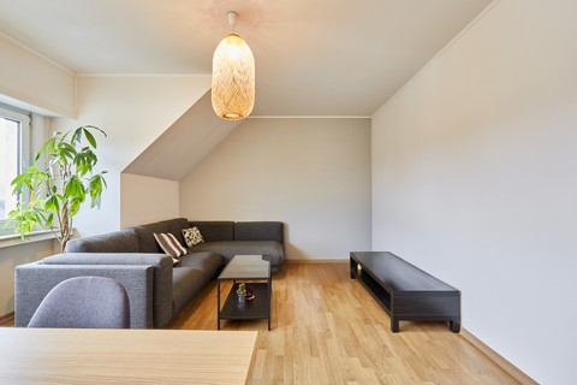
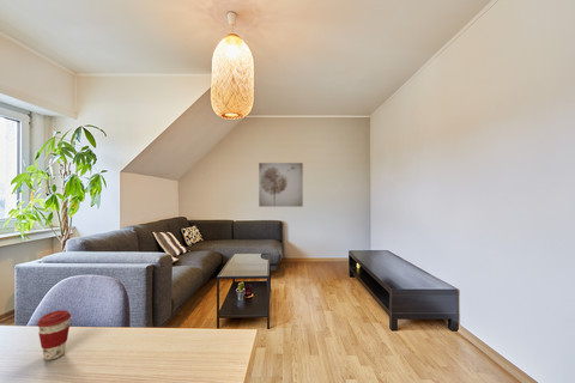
+ coffee cup (54, 334)
+ wall art (280, 184)
